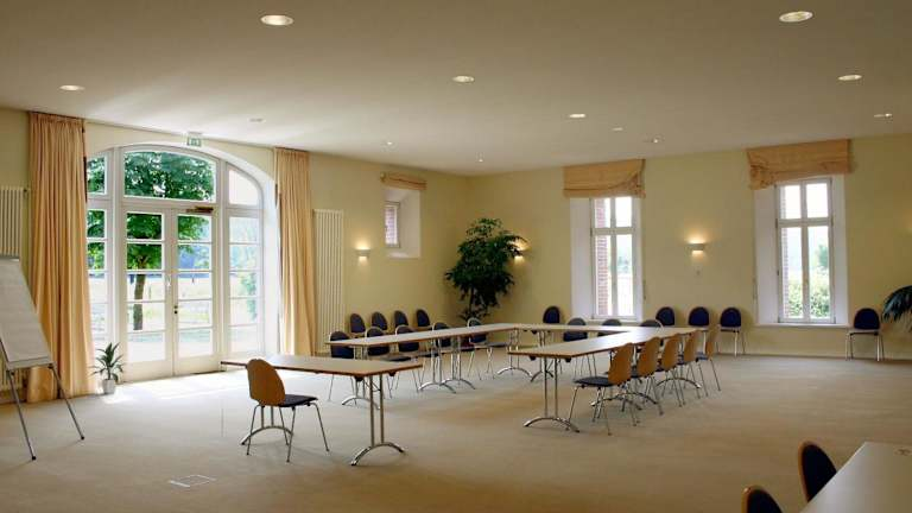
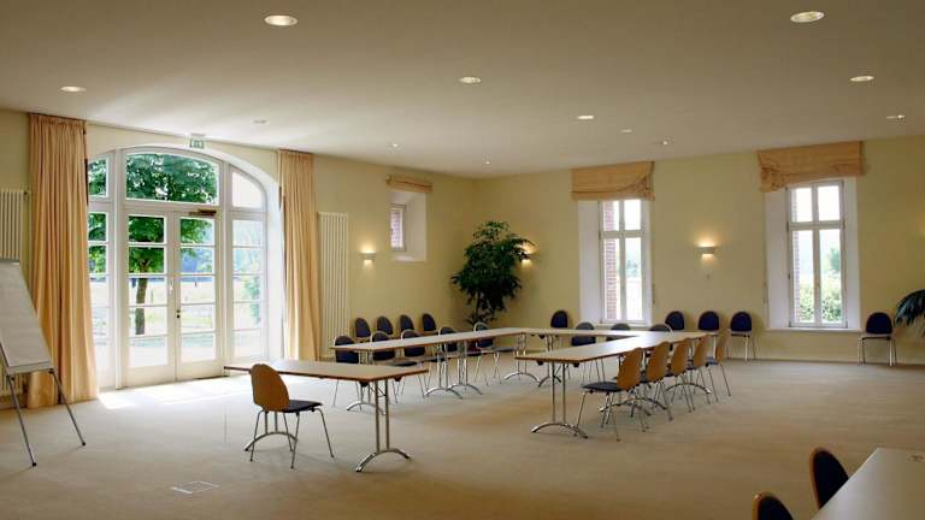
- indoor plant (108, 367)
